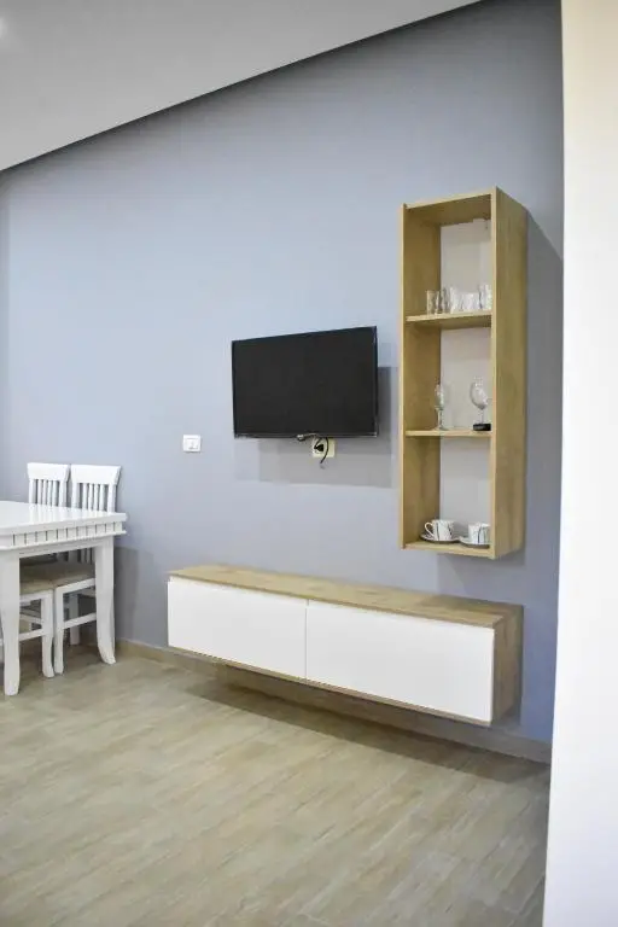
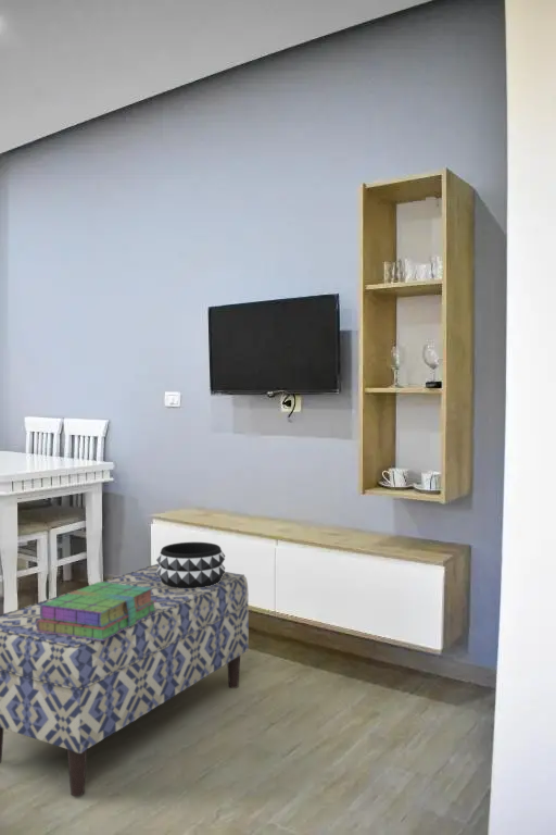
+ bench (128, 658)
+ stack of books (99, 608)
+ decorative bowl (191, 563)
